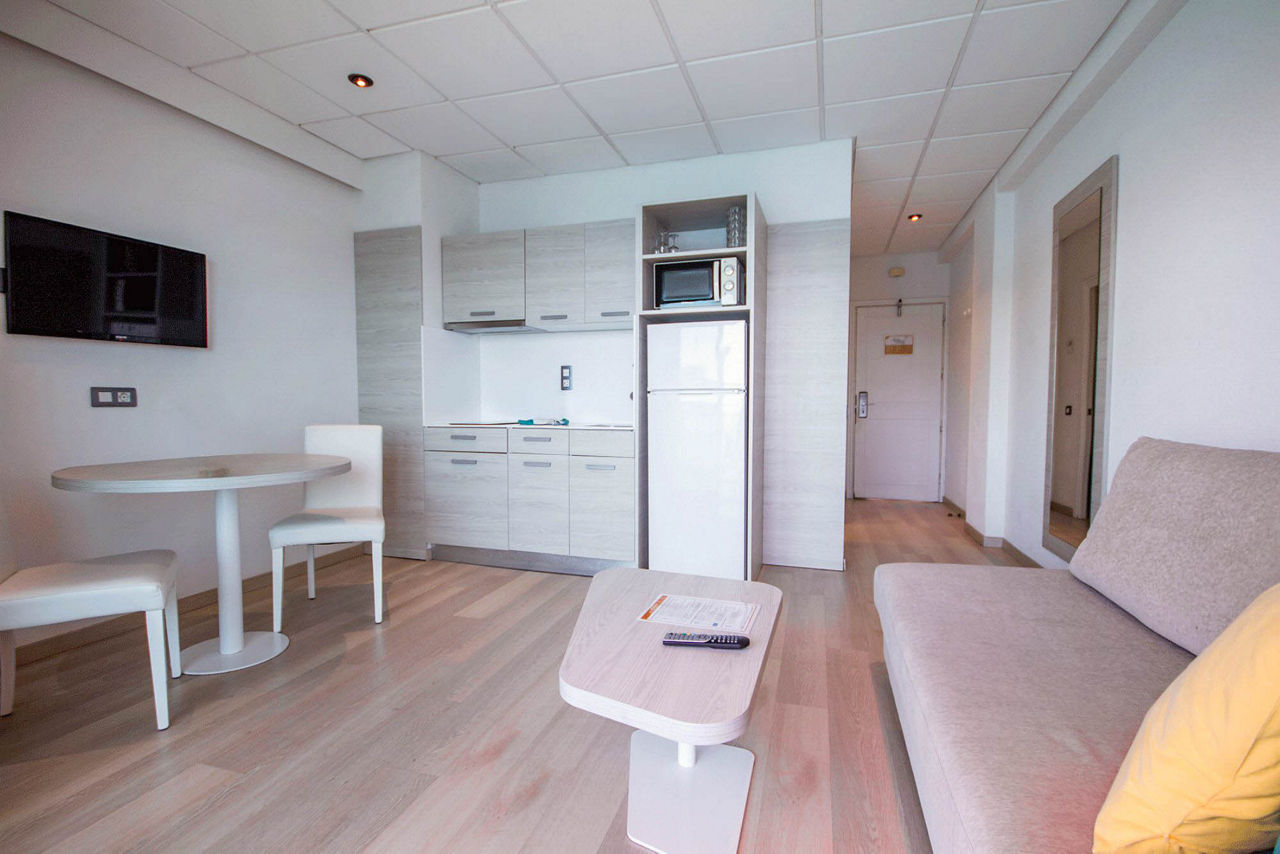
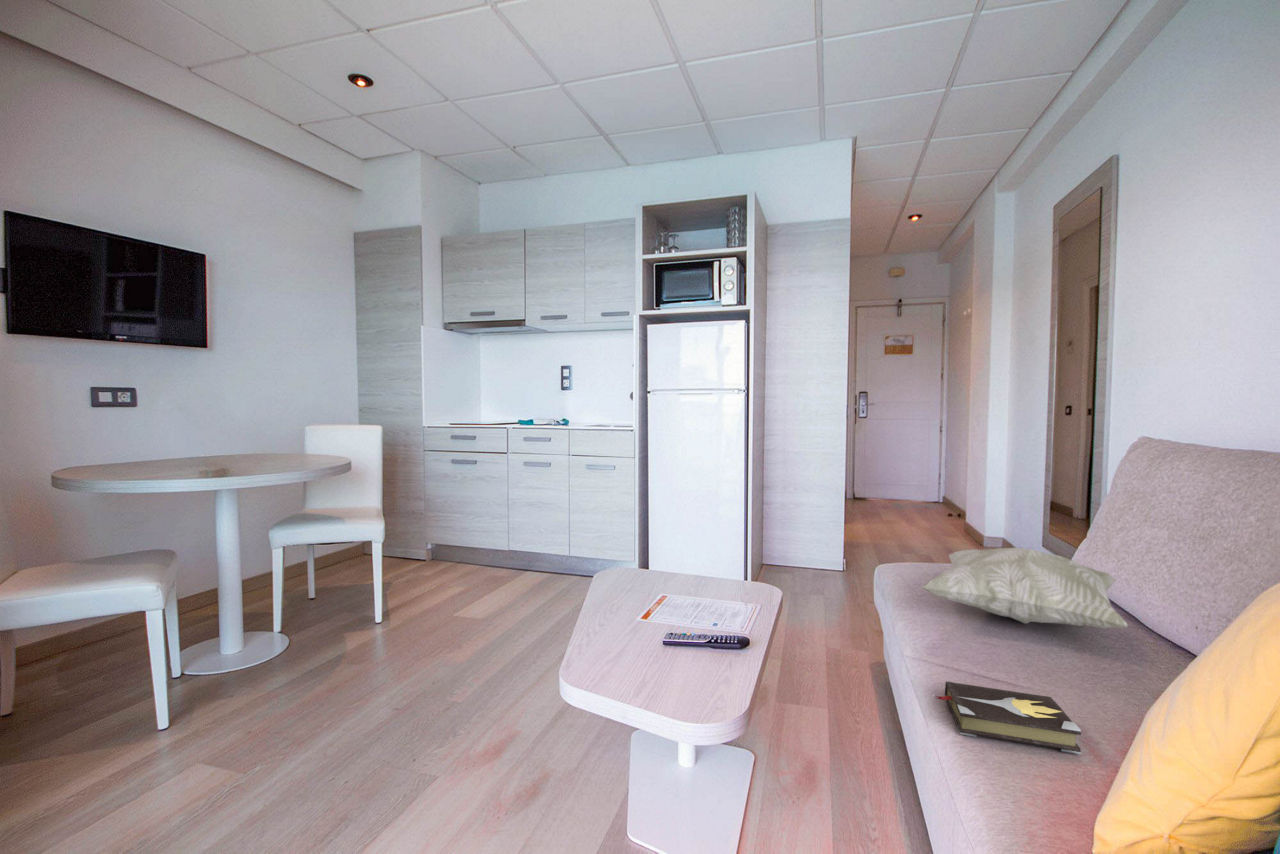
+ hardback book (1006, 712)
+ decorative pillow (1021, 583)
